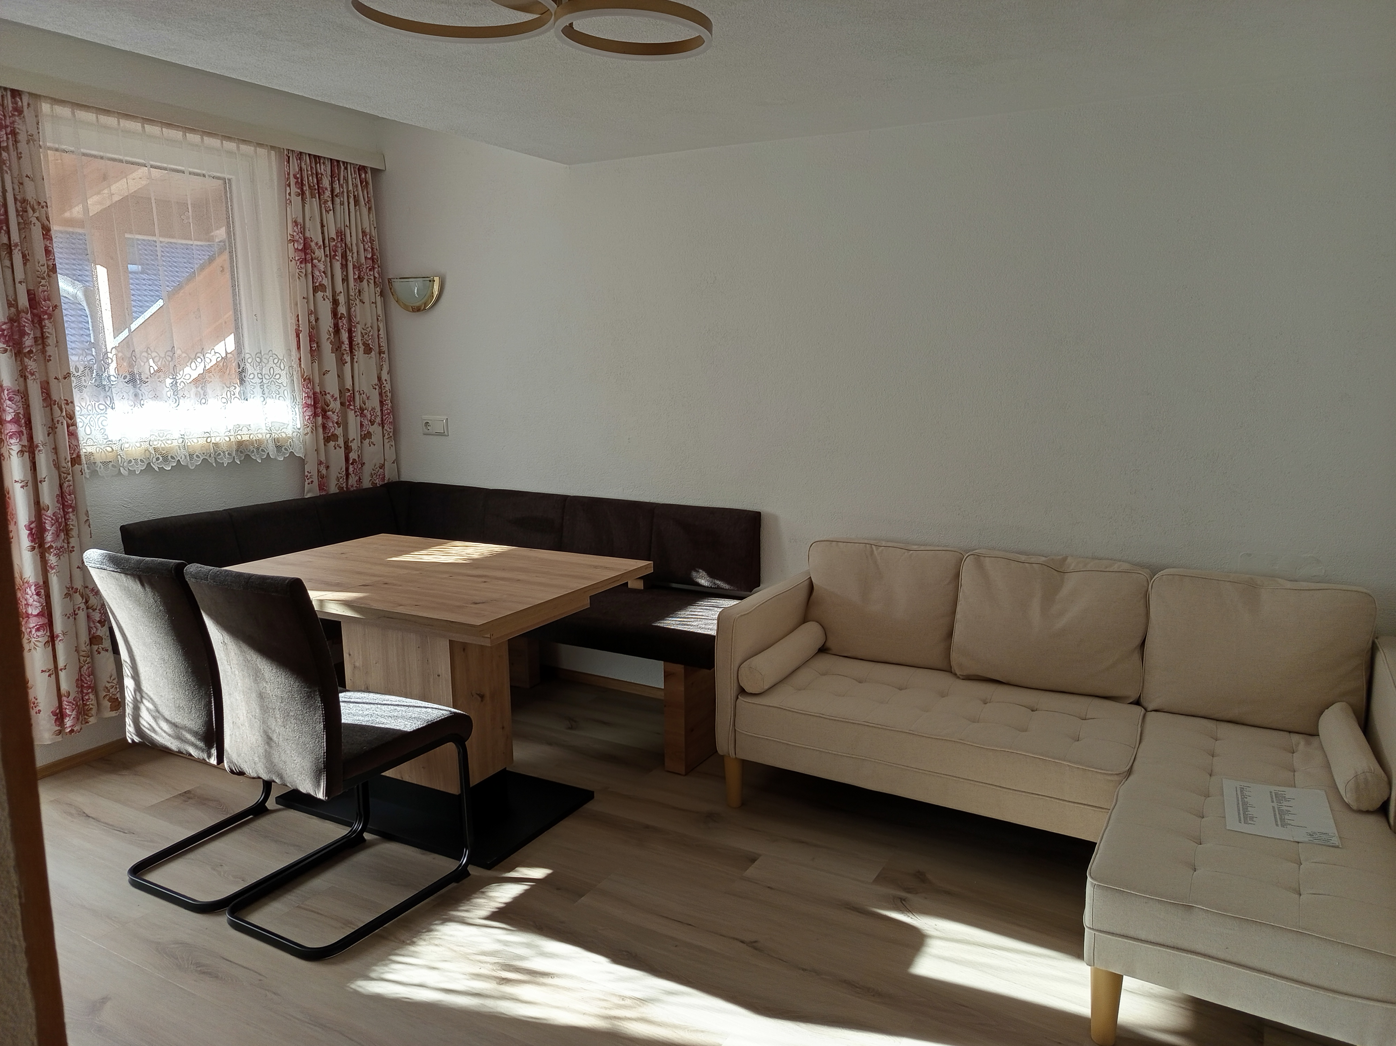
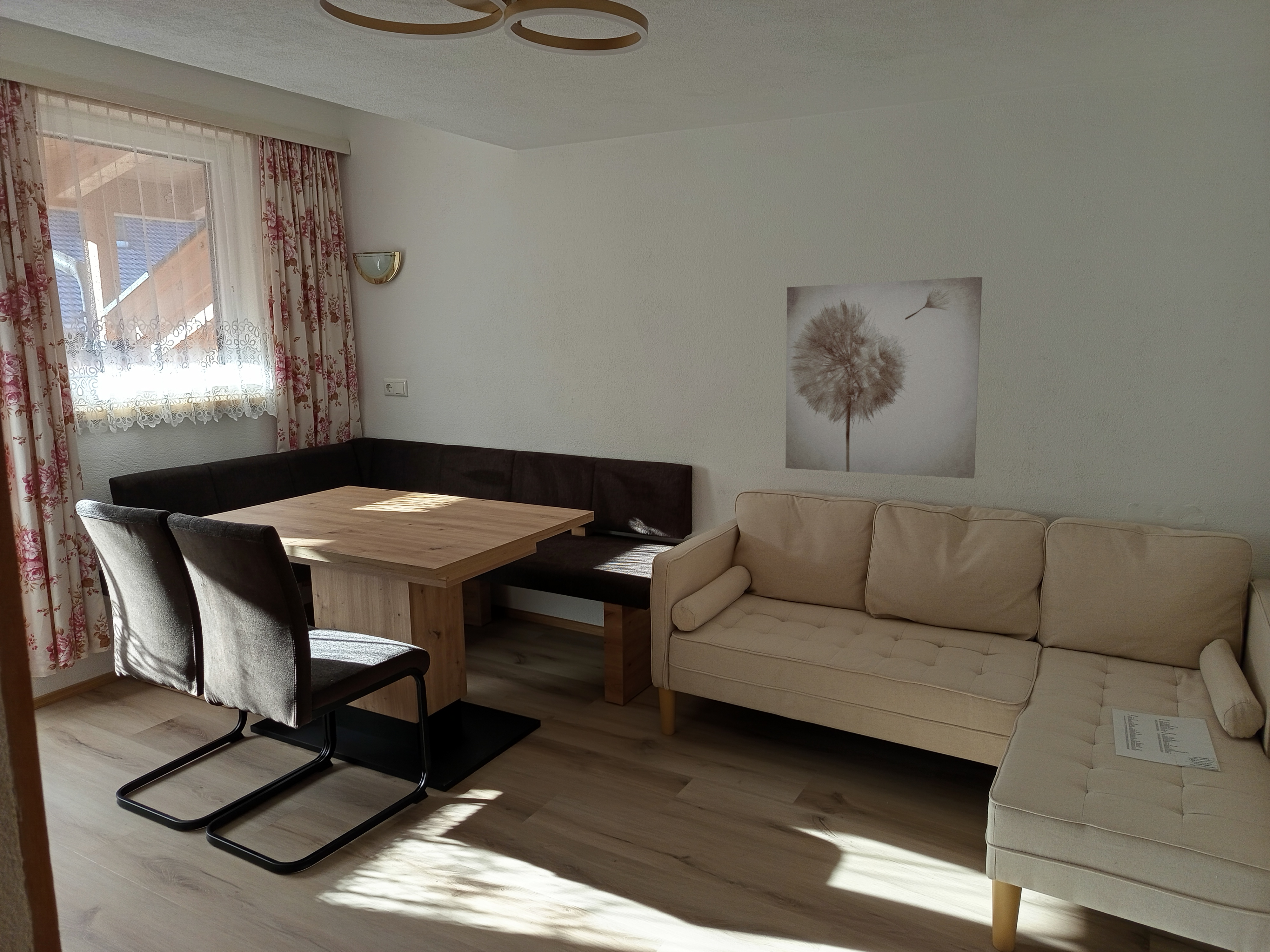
+ wall art (877, 379)
